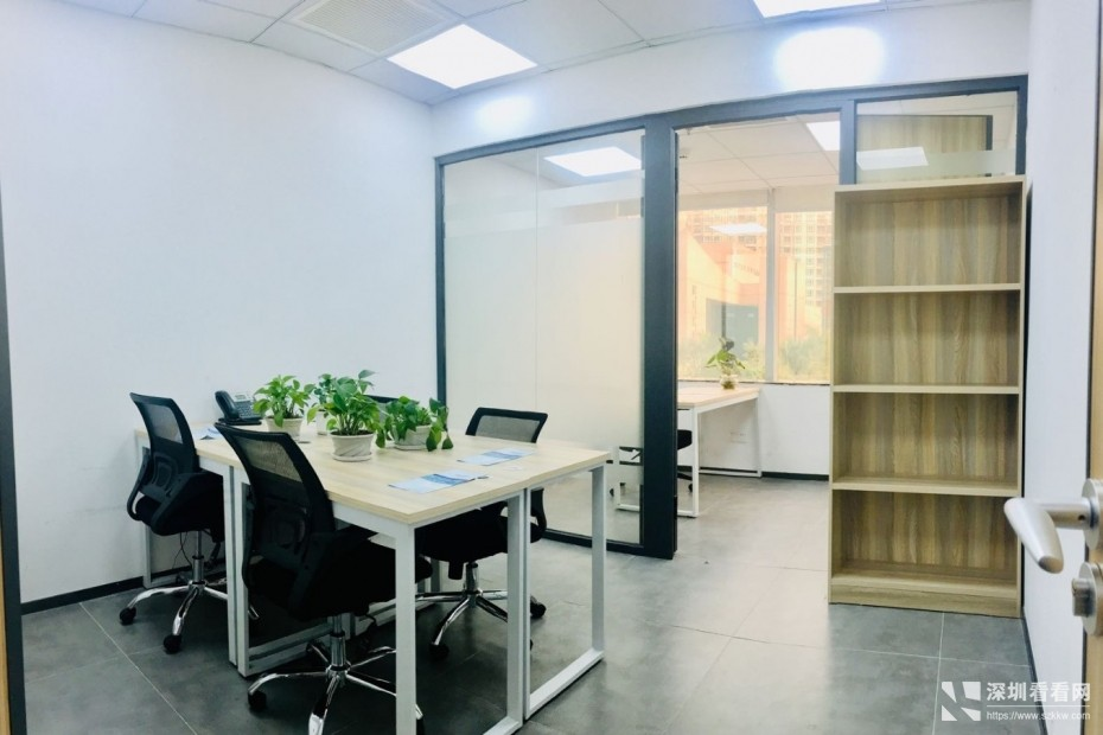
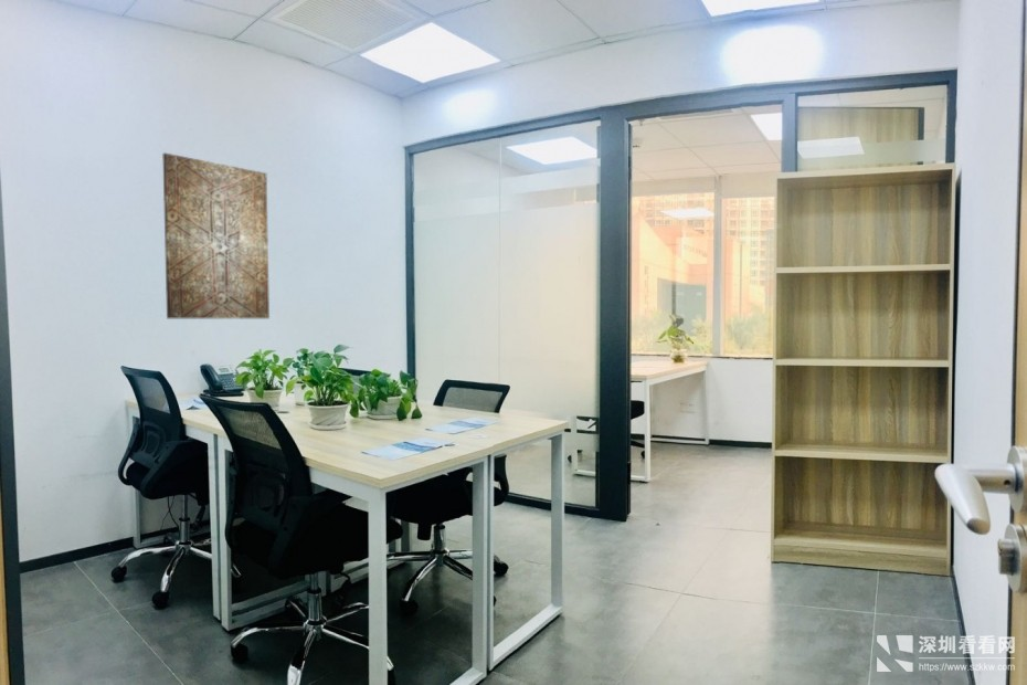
+ wall art (219, 241)
